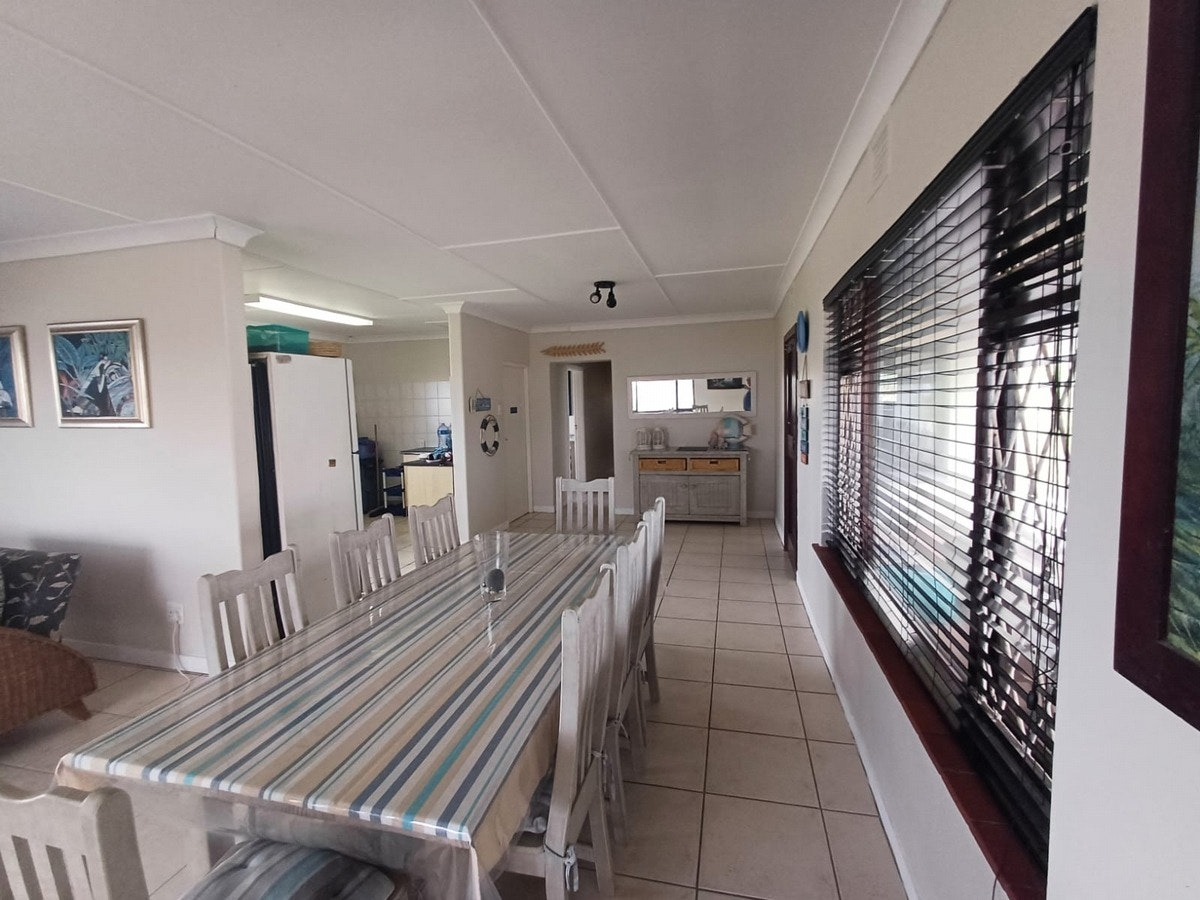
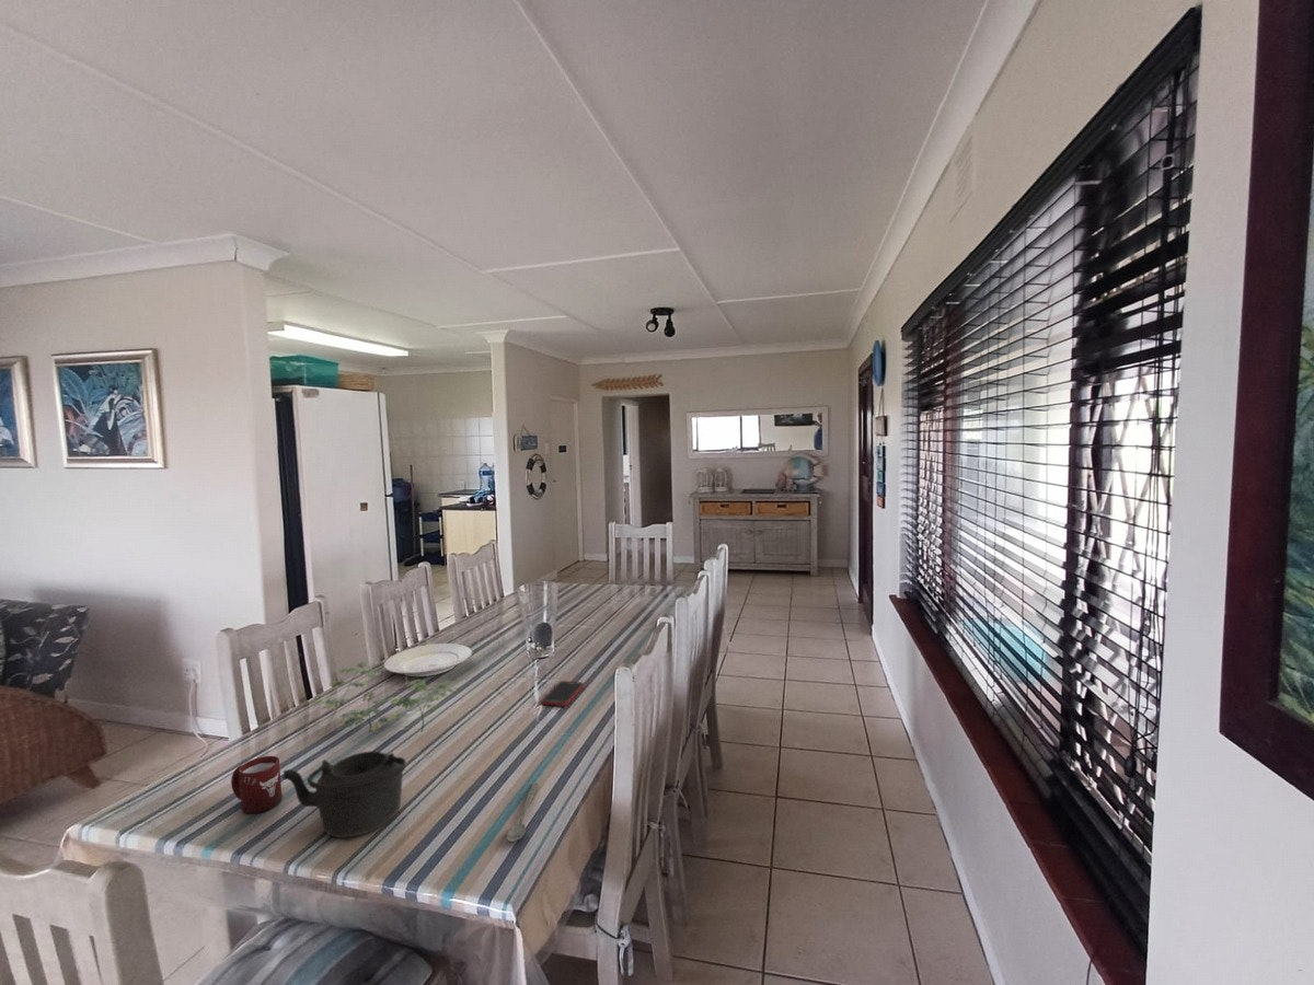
+ cup (254, 783)
+ plant (381, 700)
+ spoon (525, 810)
+ cell phone (563, 693)
+ teapot (351, 788)
+ plate (429, 661)
